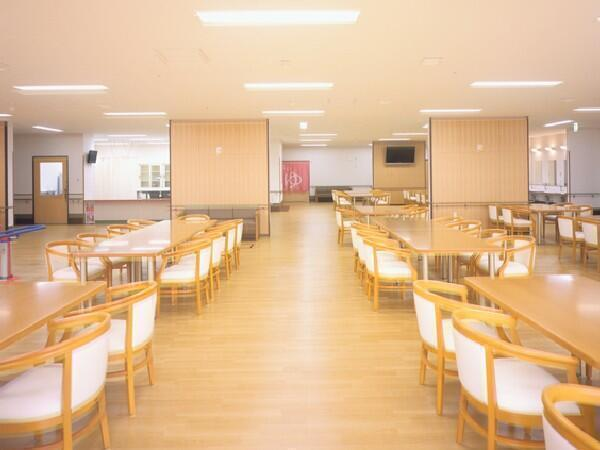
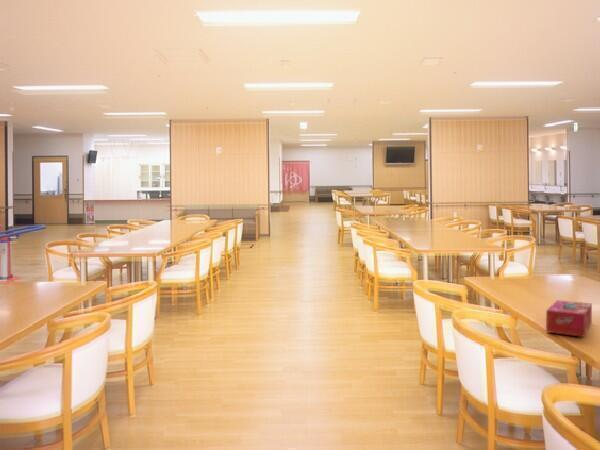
+ tissue box (569, 317)
